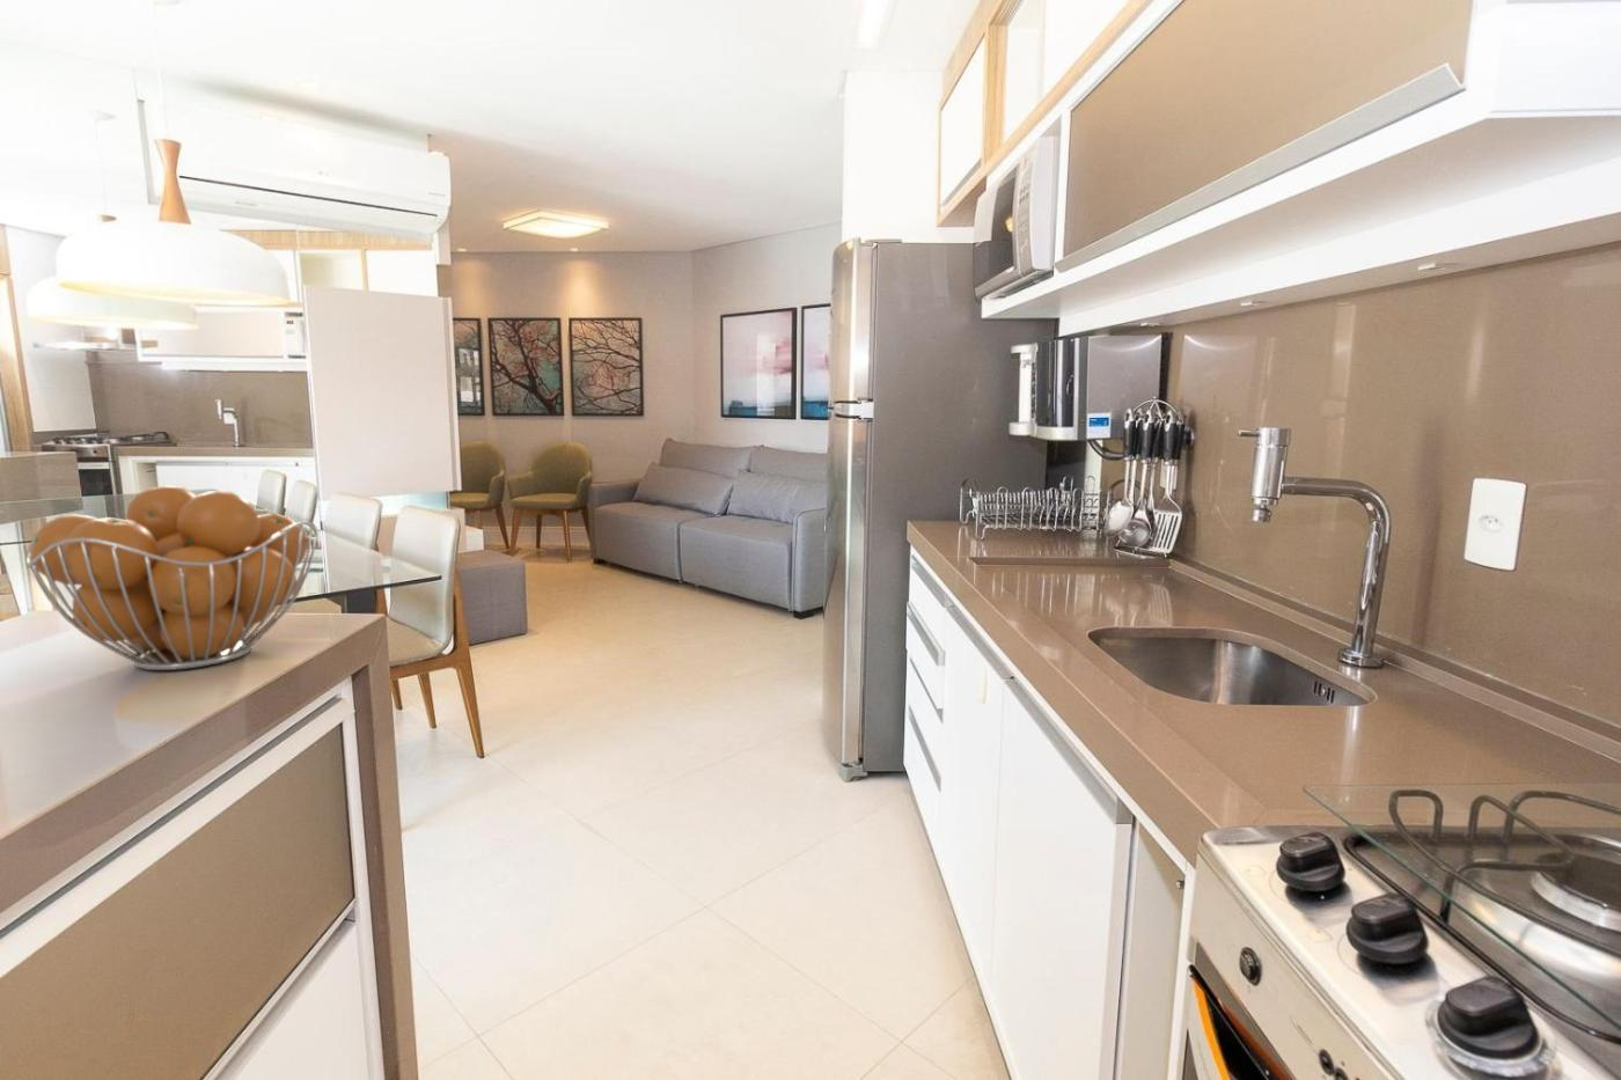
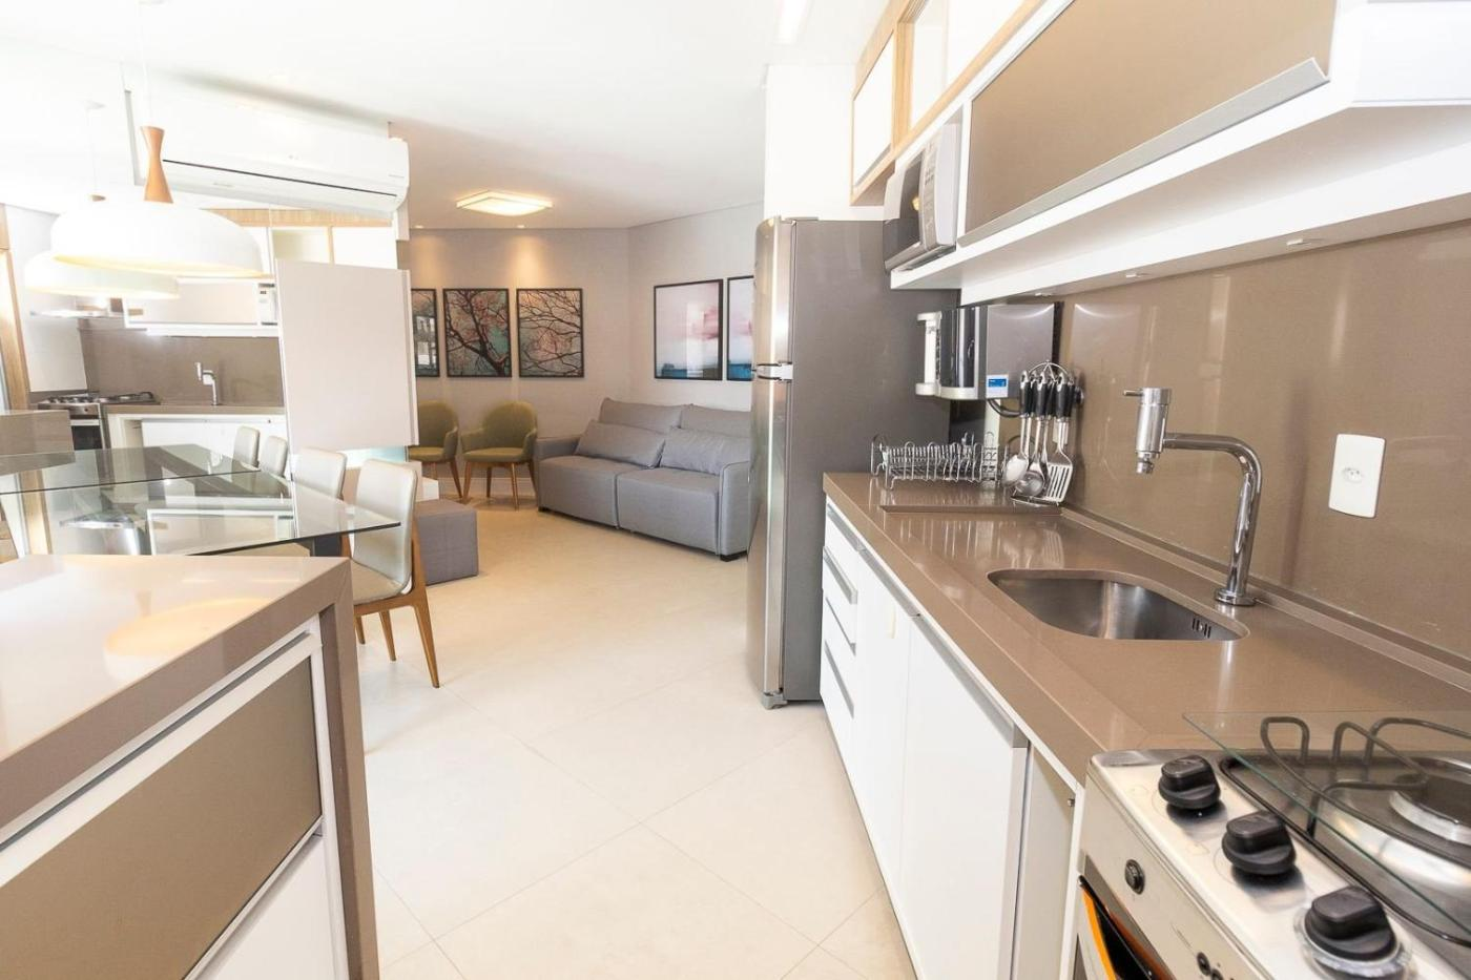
- fruit basket (186, 573)
